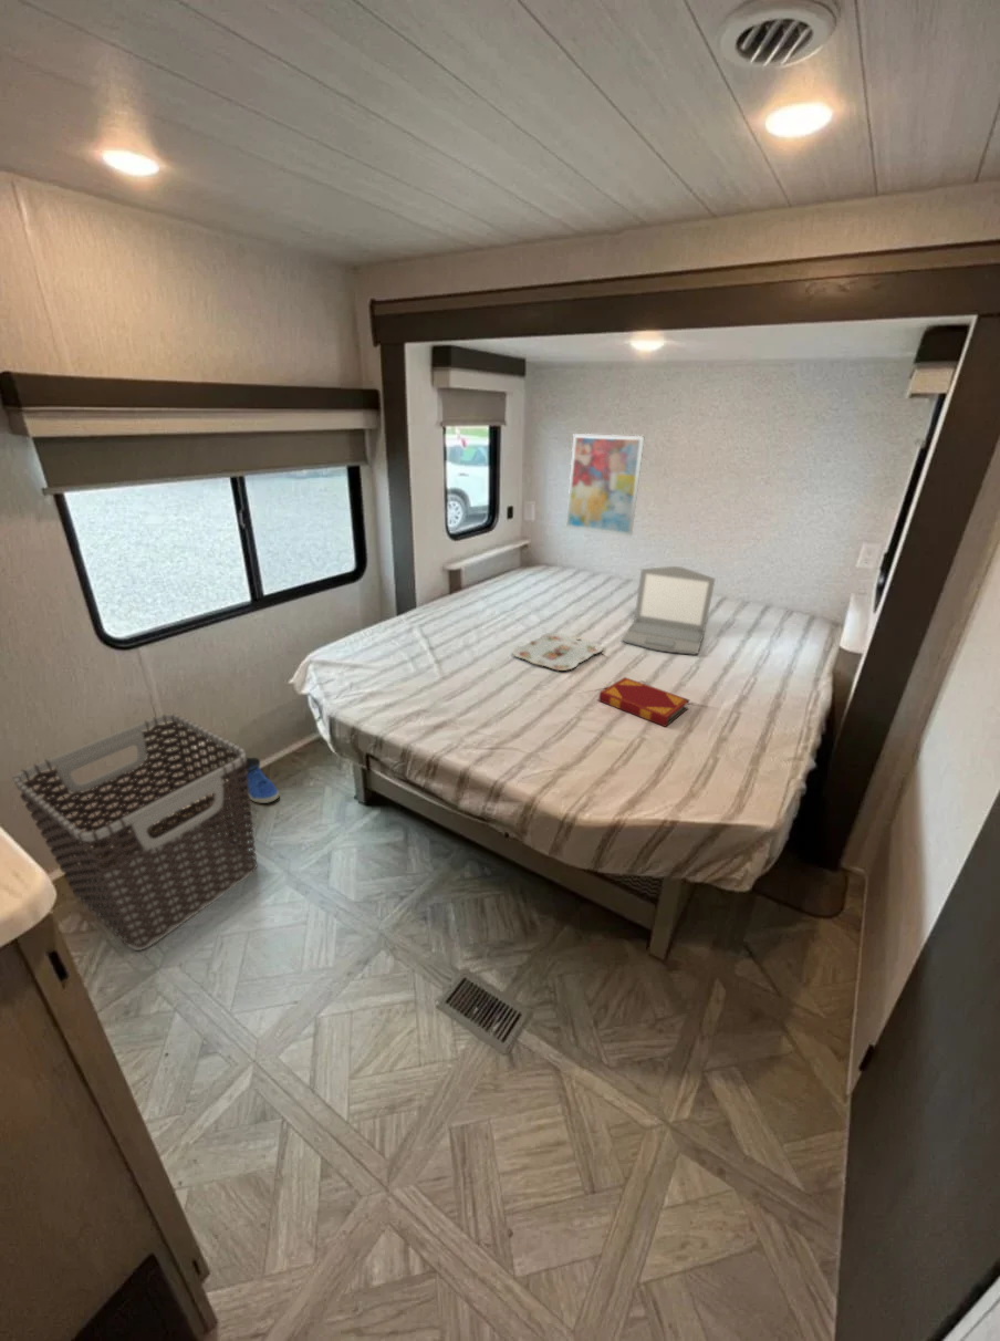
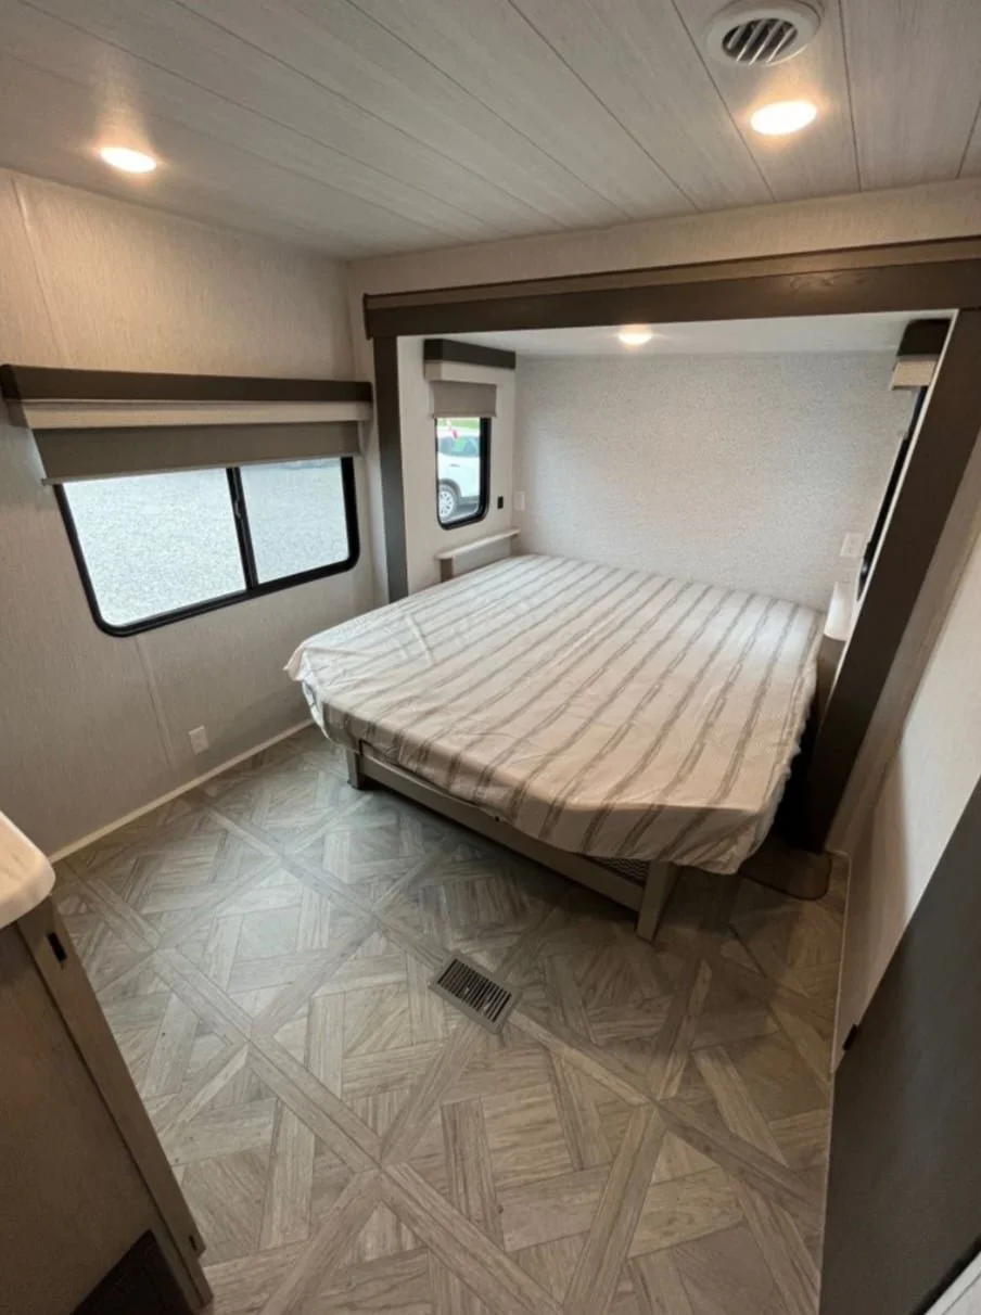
- hardback book (643, 700)
- serving tray (558, 651)
- clothes hamper (153, 824)
- laptop (668, 607)
- sneaker (254, 777)
- wall art (603, 485)
